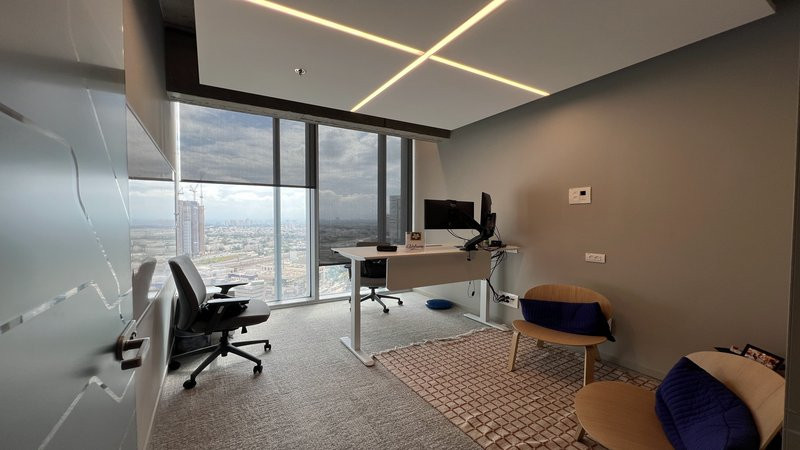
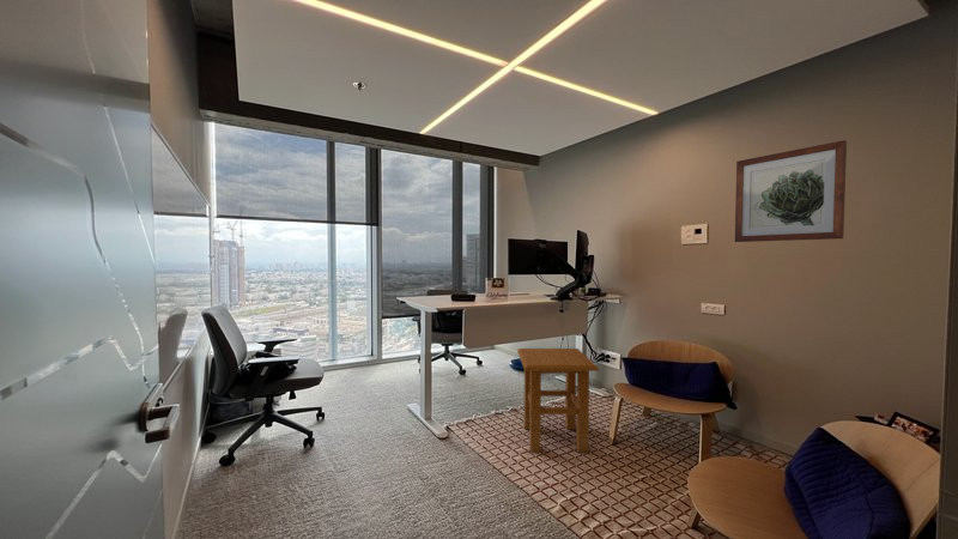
+ side table (553, 395)
+ wall art (784, 196)
